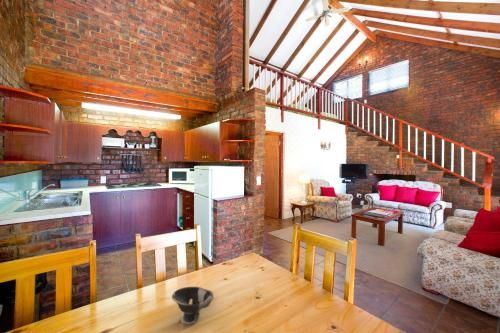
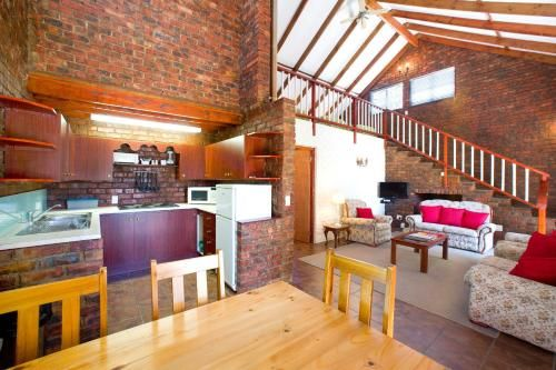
- bowl (193, 303)
